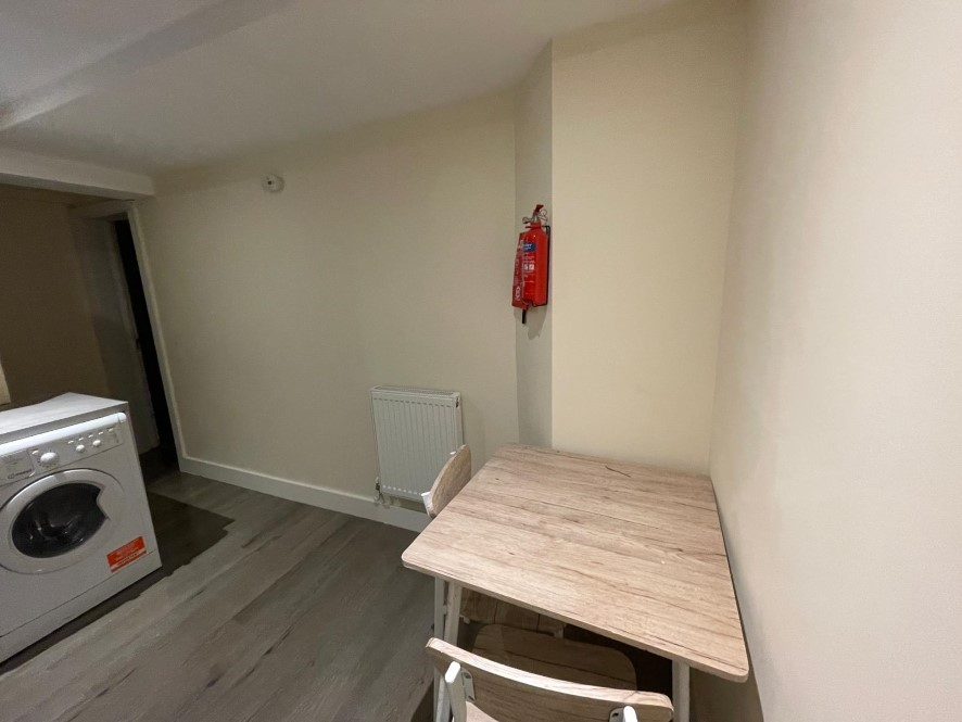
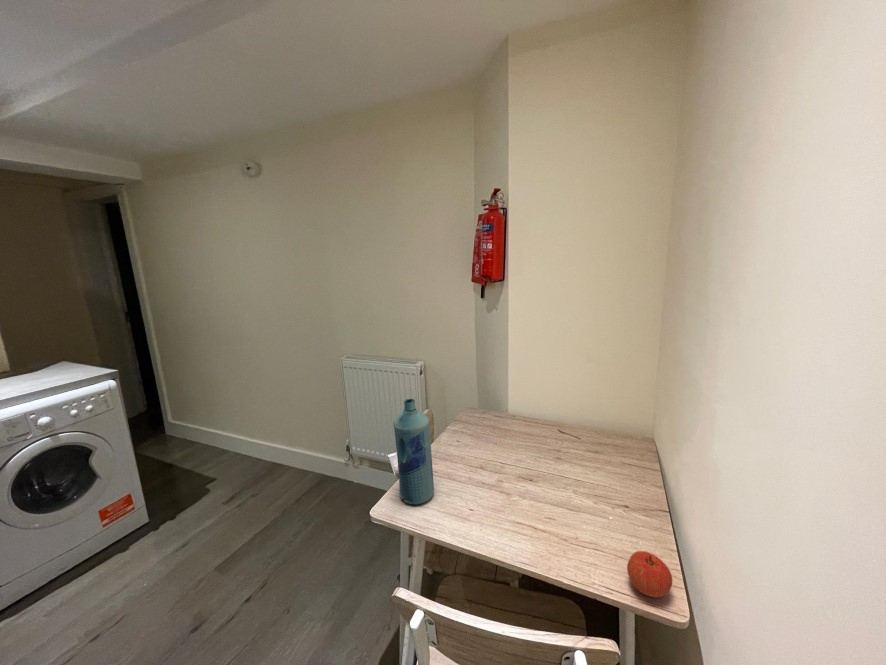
+ apple (649, 572)
+ bottle (413, 448)
